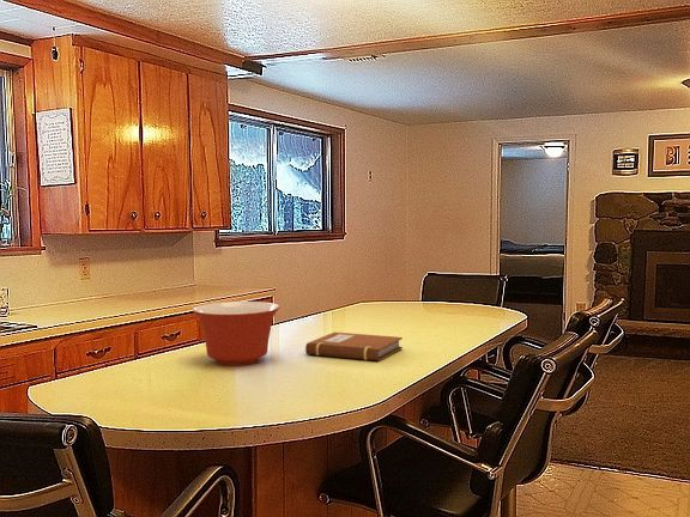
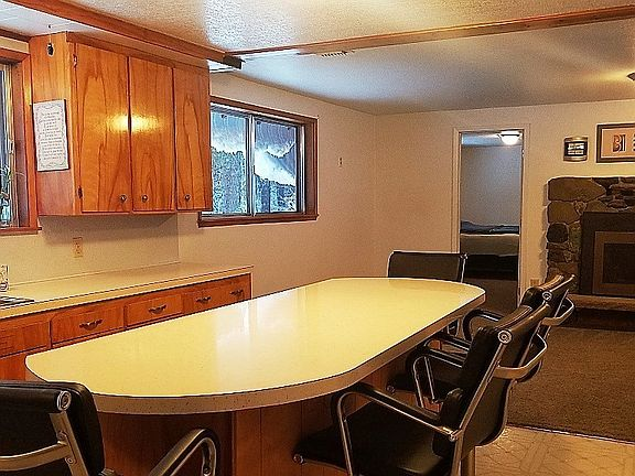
- mixing bowl (236, 334)
- notebook (352, 346)
